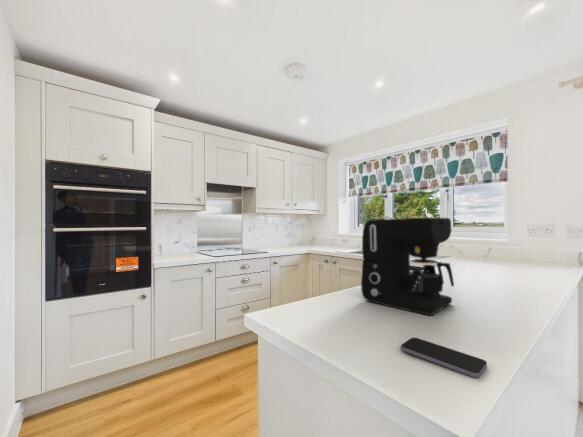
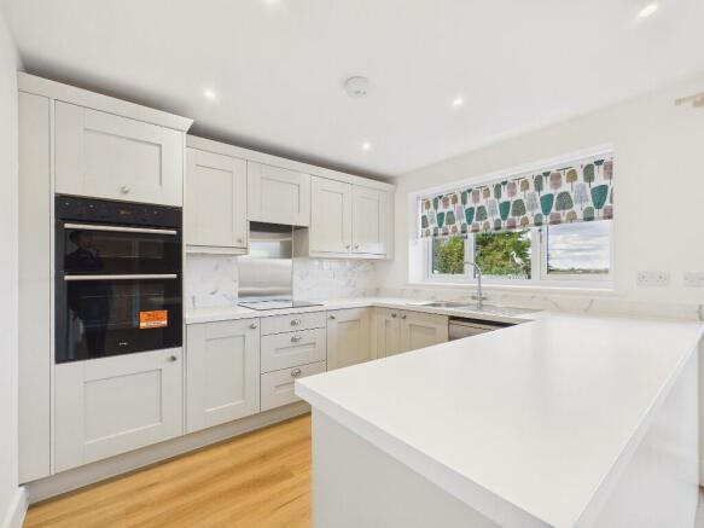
- smartphone (441, 355)
- coffee maker (409, 260)
